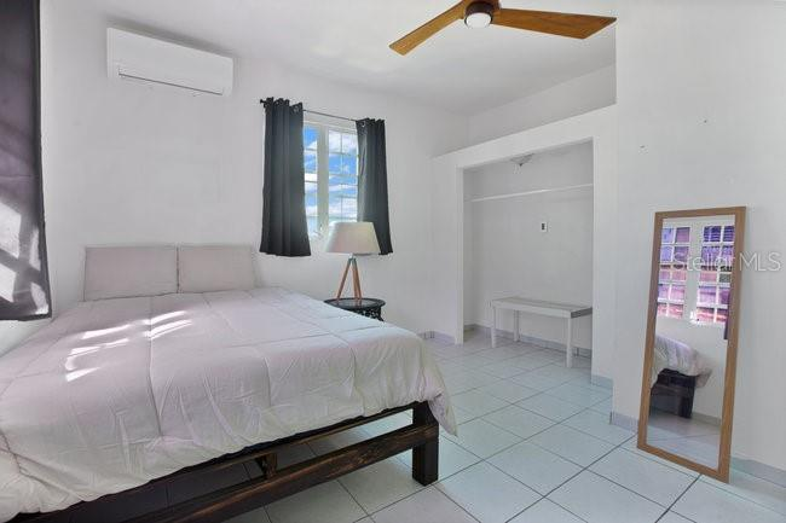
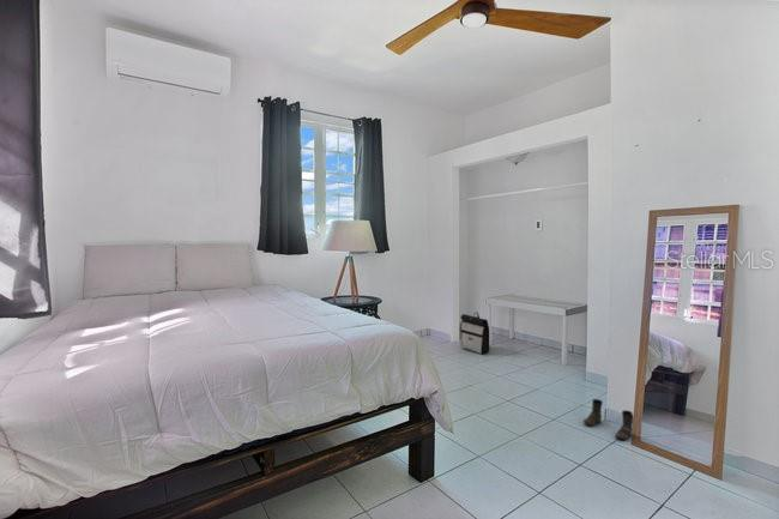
+ boots (600, 418)
+ backpack (475, 331)
